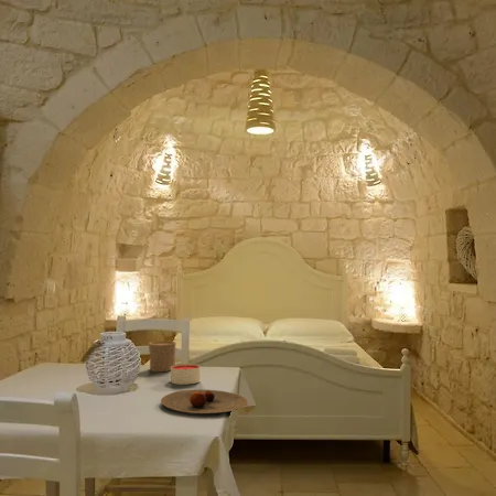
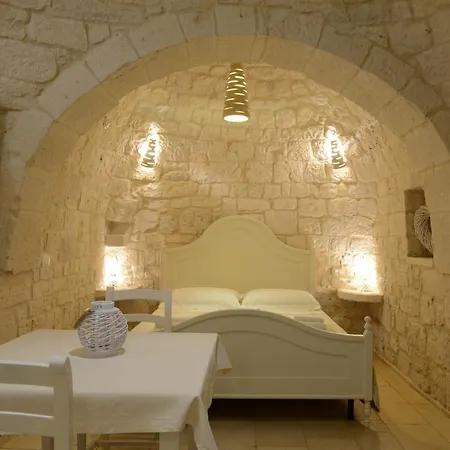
- plate (204, 397)
- cup (162, 356)
- candle (185, 373)
